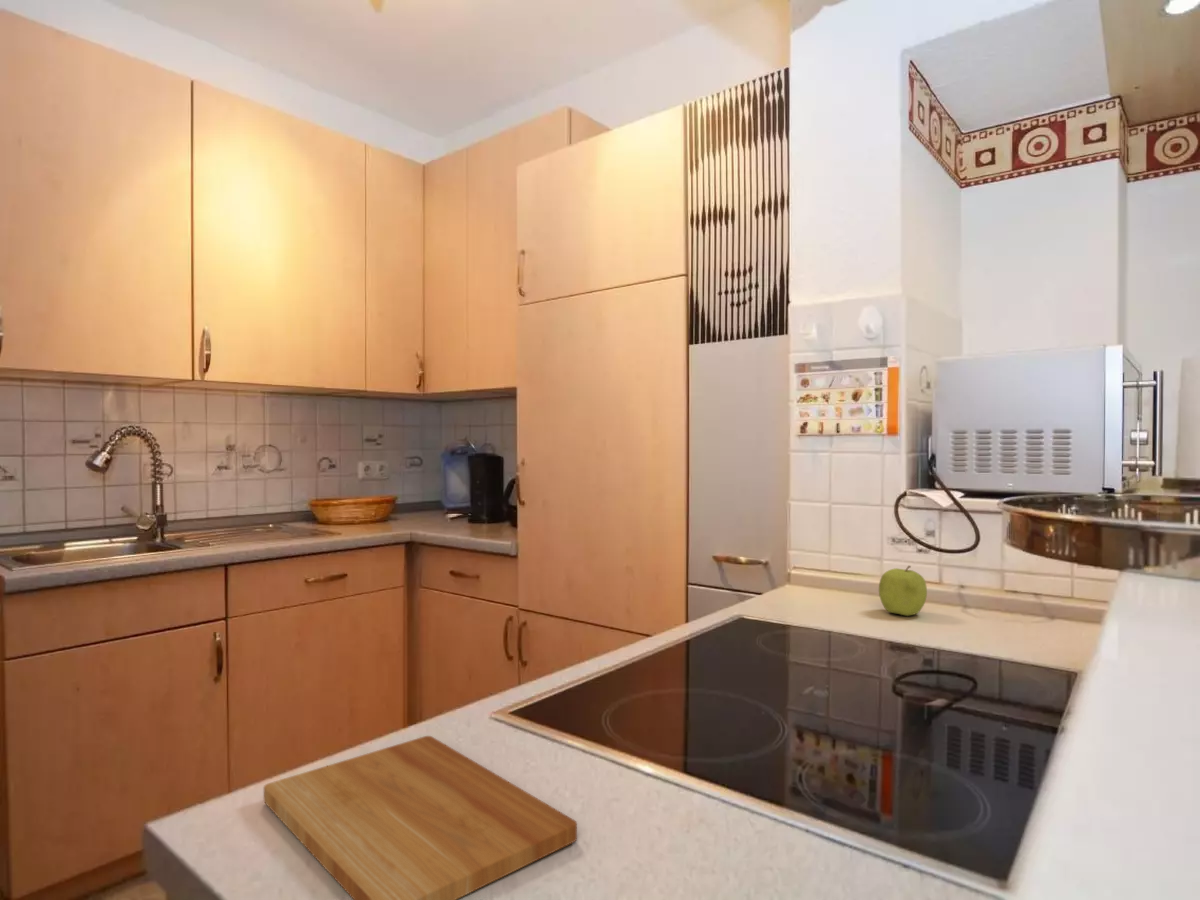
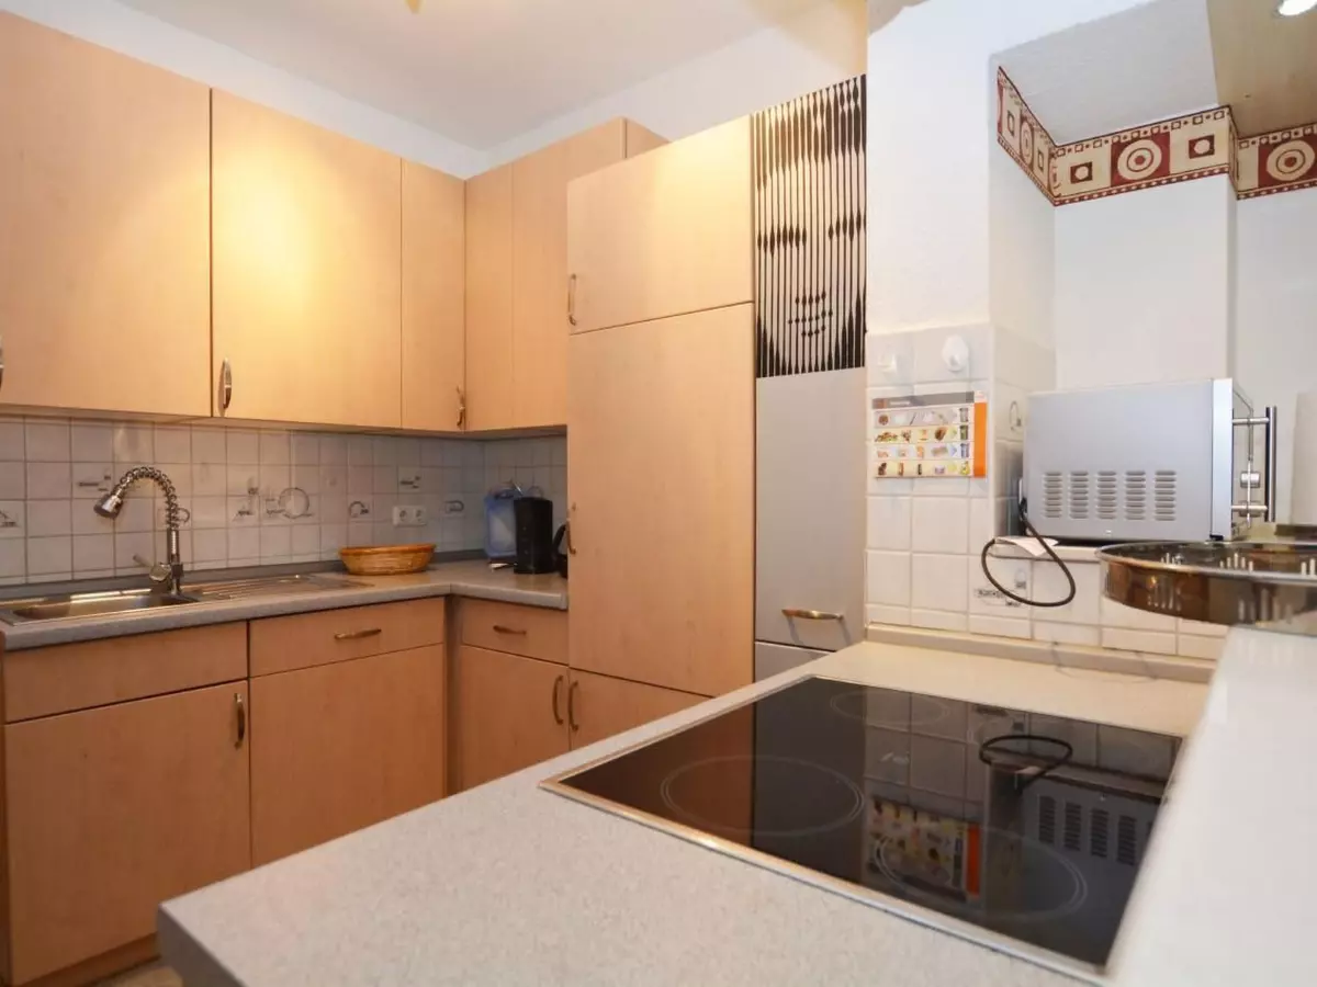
- cutting board (412, 810)
- fruit (902, 589)
